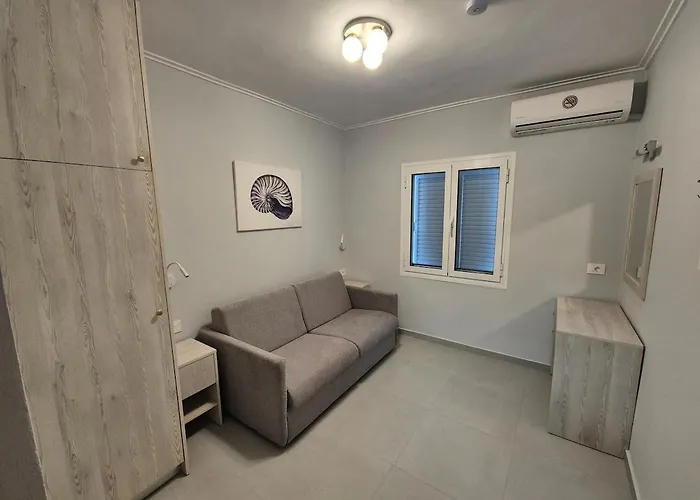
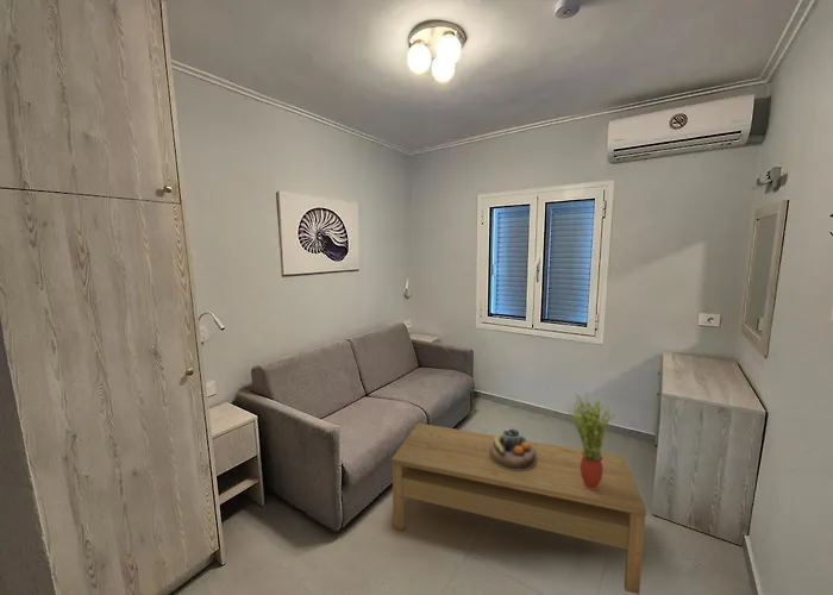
+ decorative bowl (512, 443)
+ potted plant (588, 443)
+ coffee table (507, 491)
